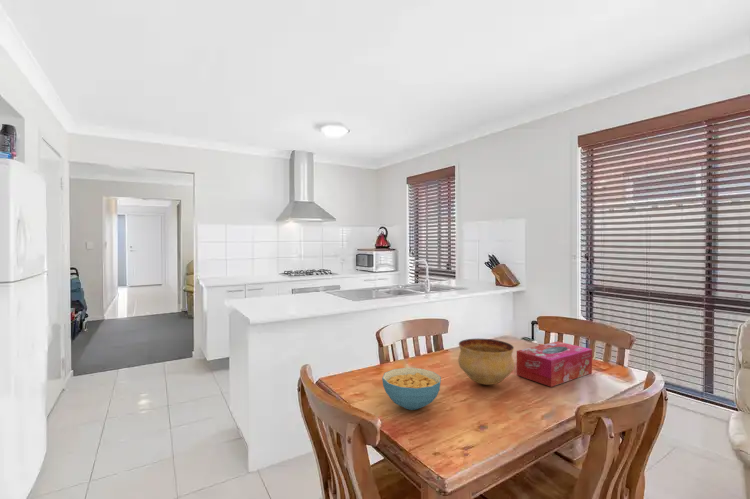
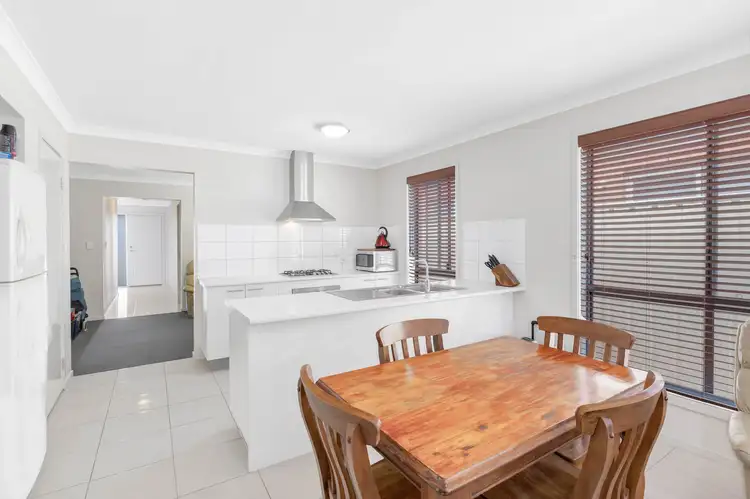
- cereal bowl (411, 391)
- tissue box (554, 362)
- bowl (485, 364)
